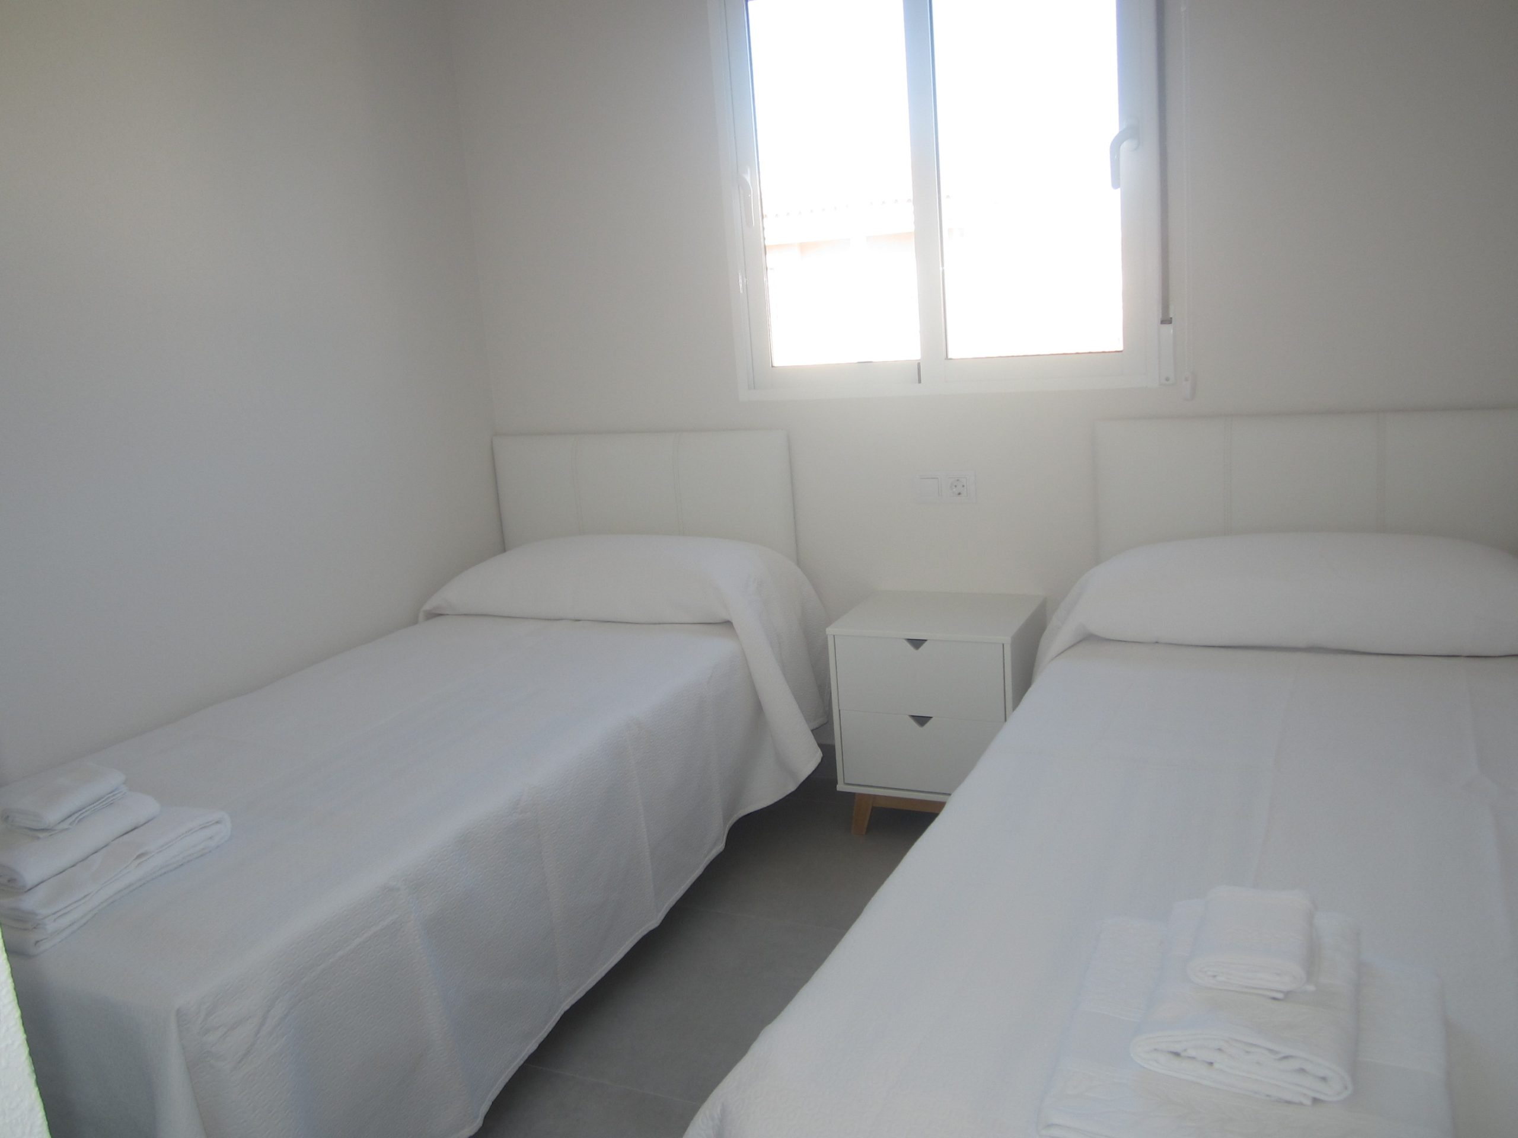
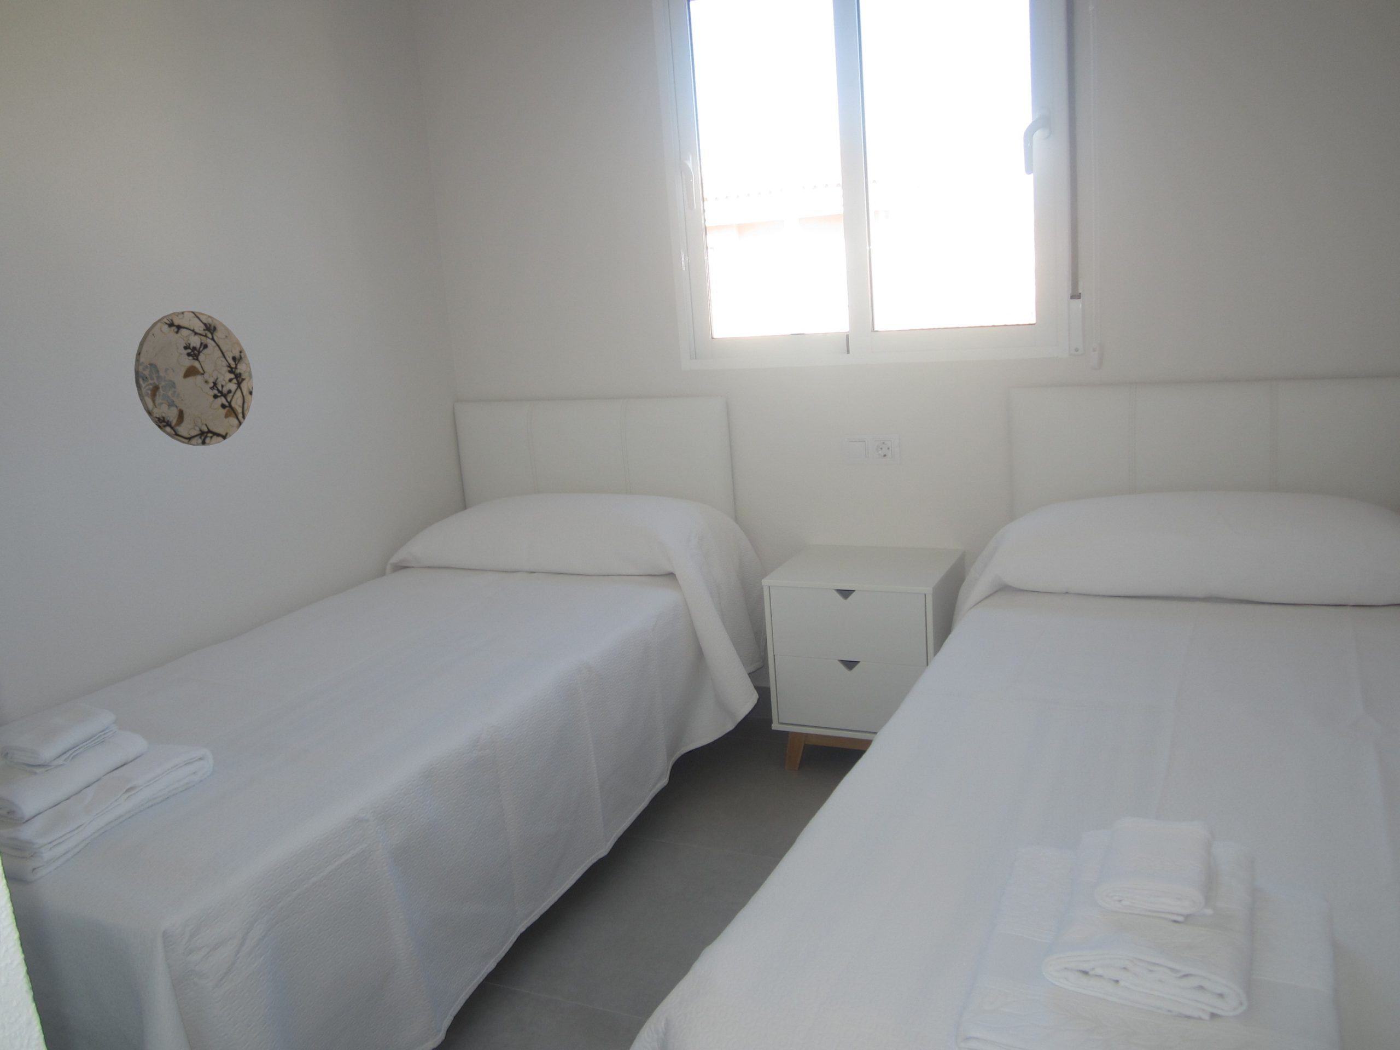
+ decorative plate (196, 378)
